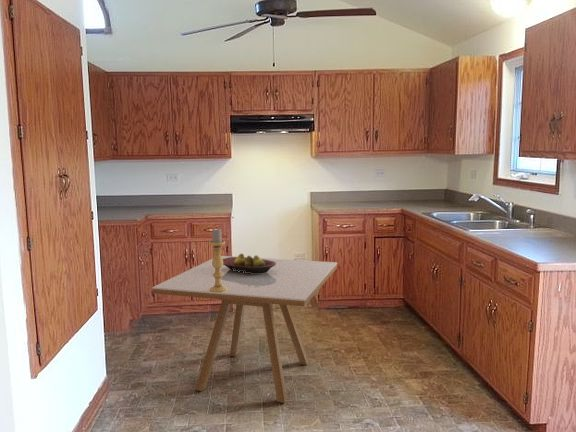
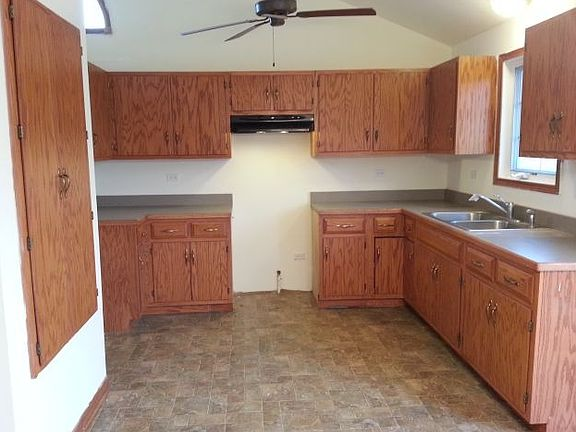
- candle holder (217, 258)
- dining table (265, 325)
- fruit bowl (248, 262)
